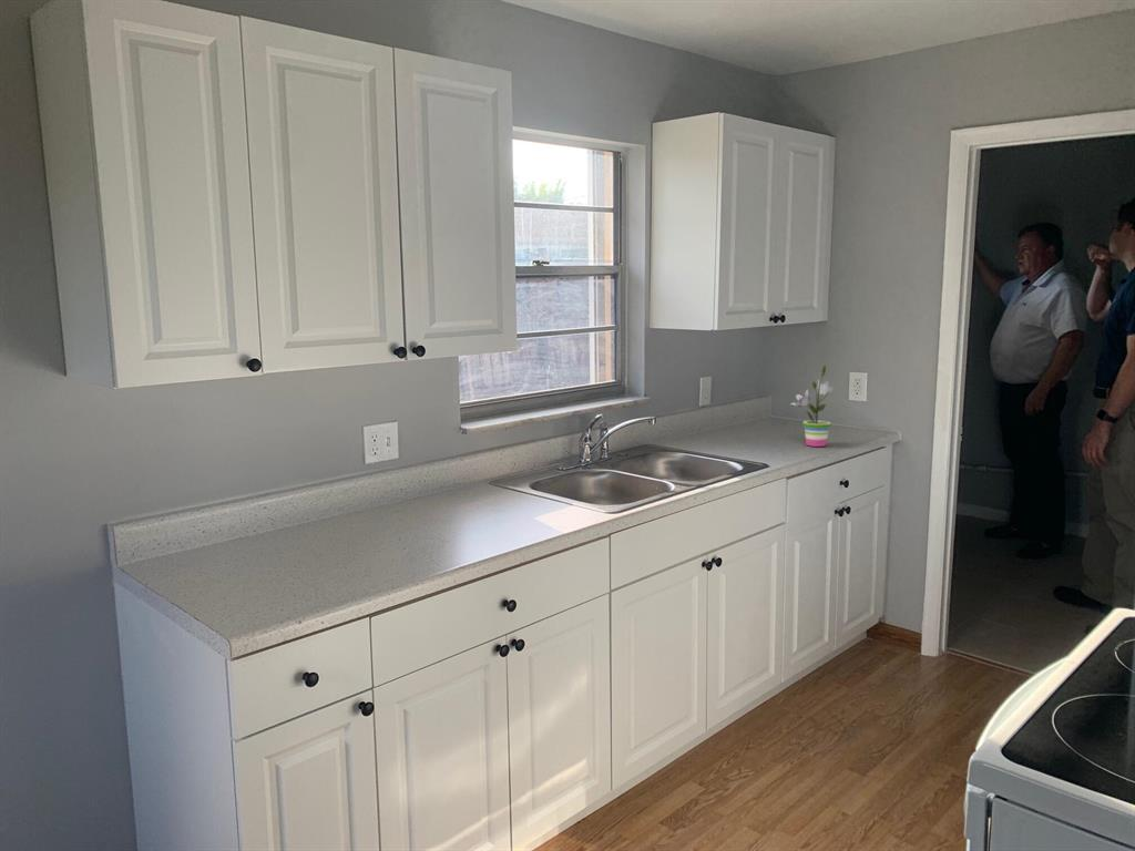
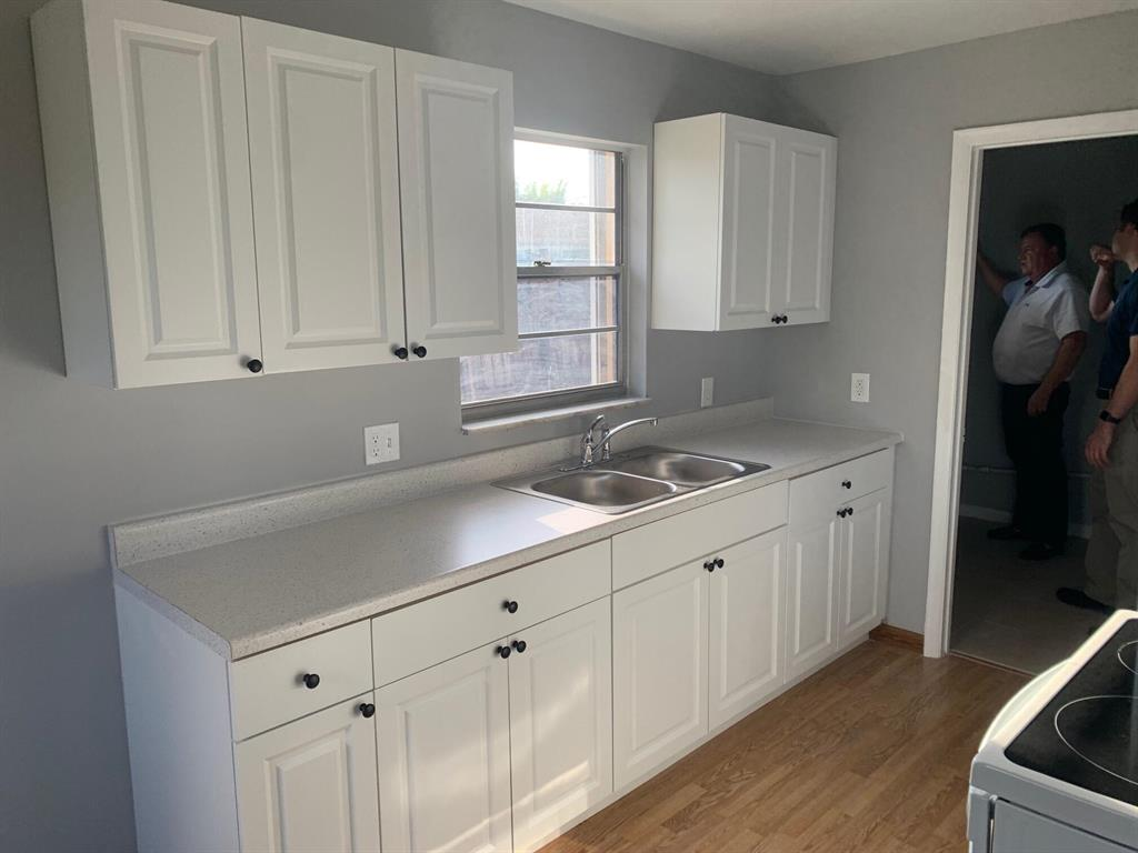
- potted plant (811, 404)
